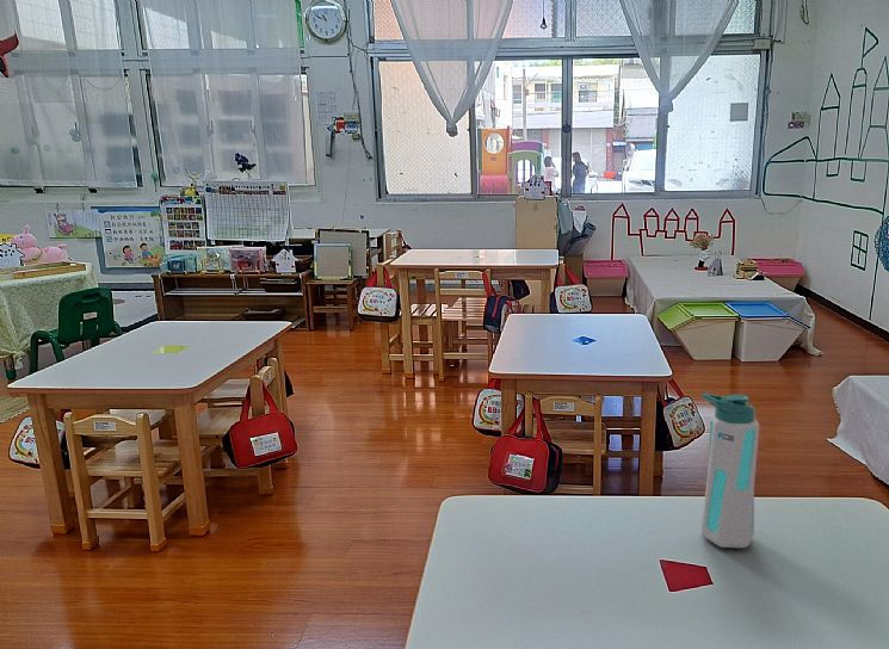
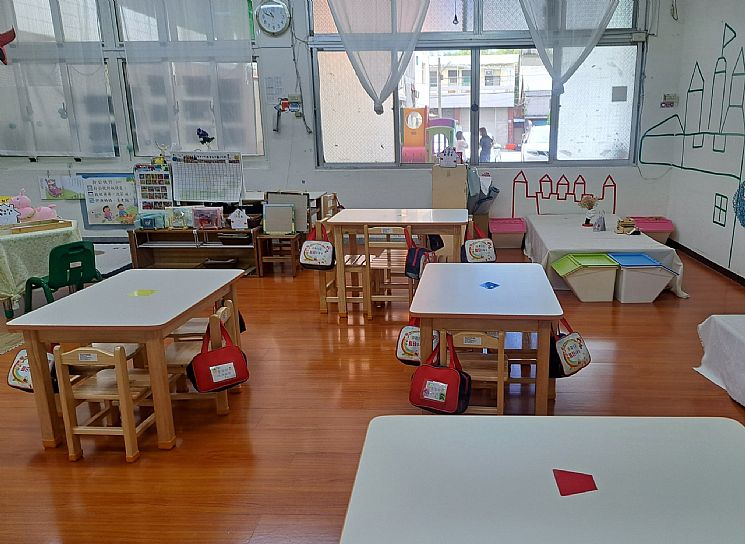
- water bottle (728, 468)
